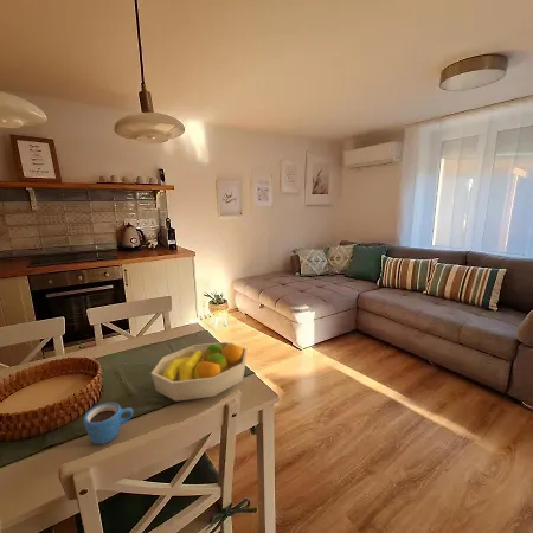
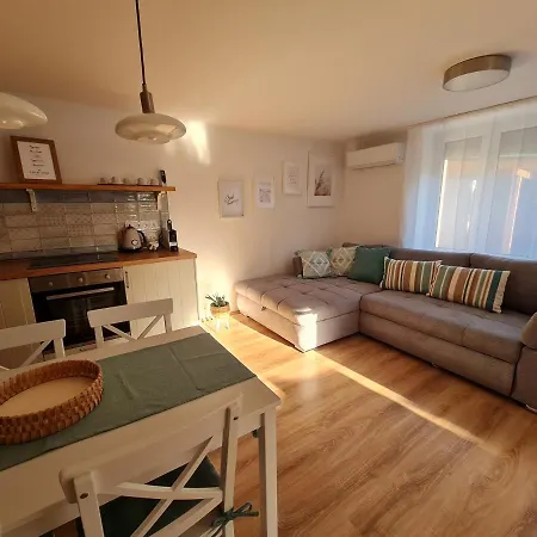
- mug (110, 422)
- fruit bowl (203, 366)
